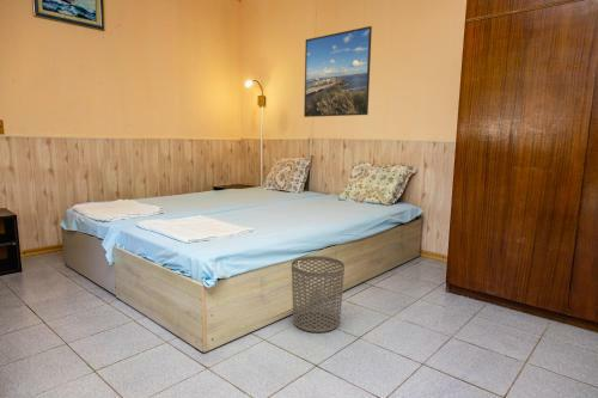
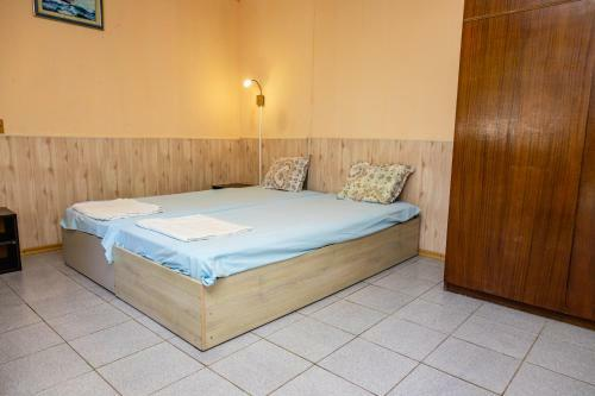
- waste bin (317, 293)
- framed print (335, 75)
